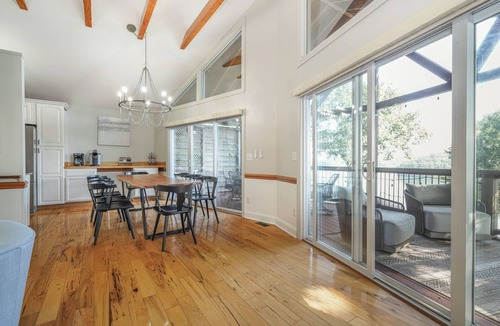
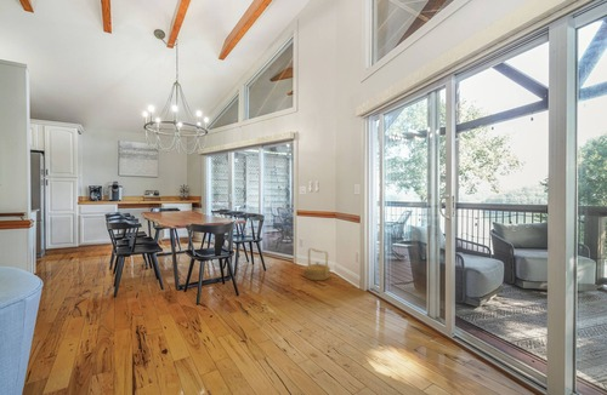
+ basket (317, 263)
